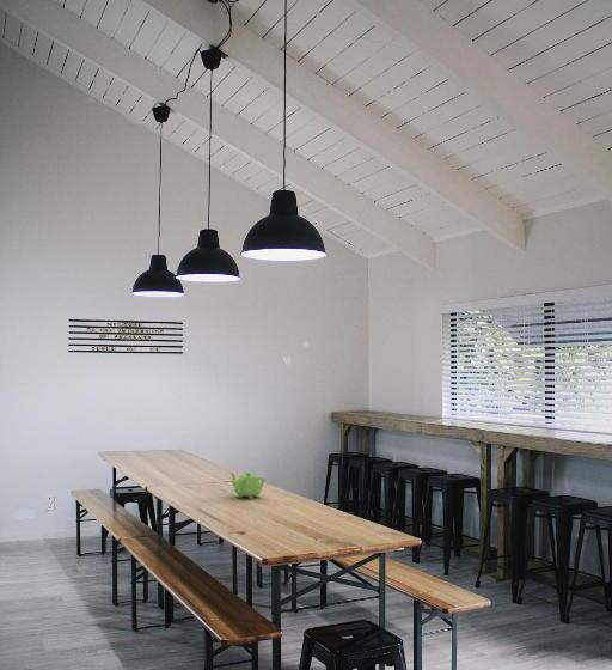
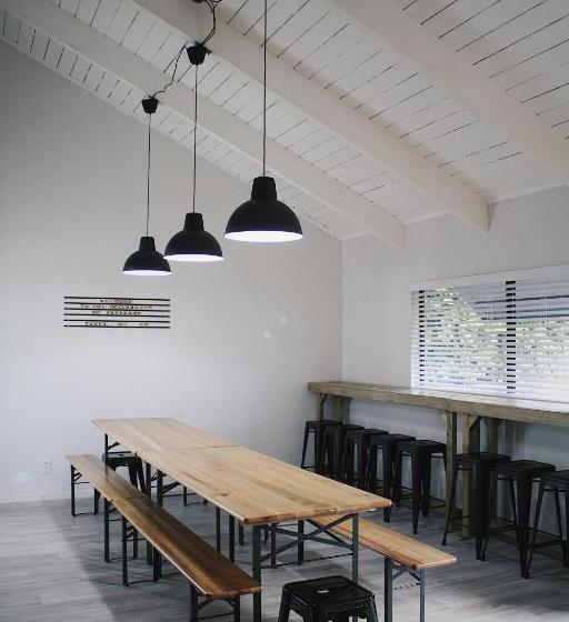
- teapot (246, 483)
